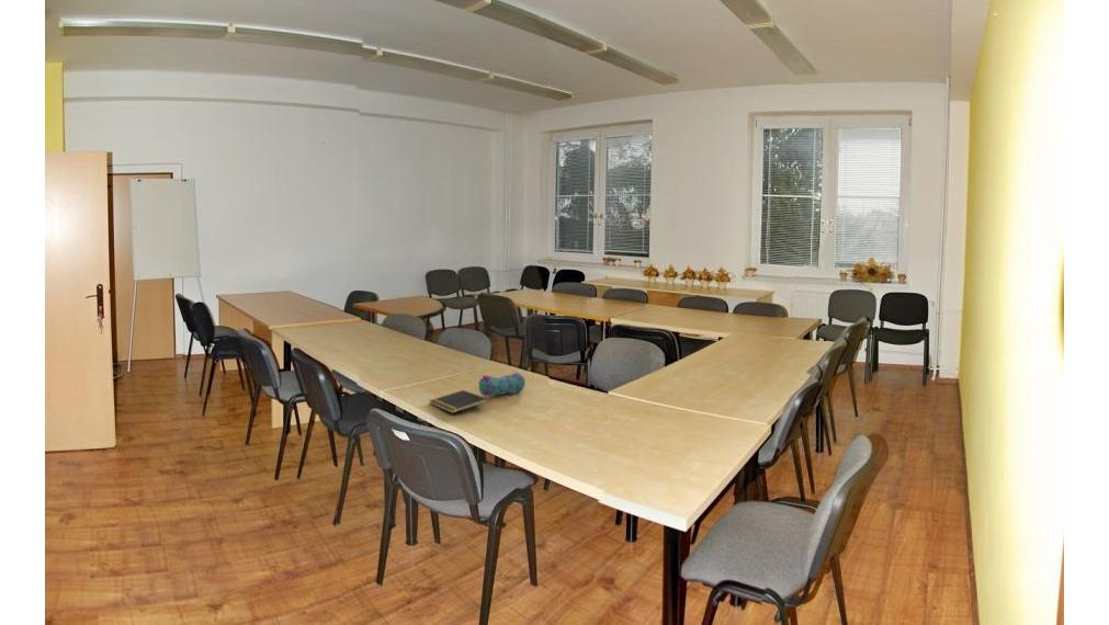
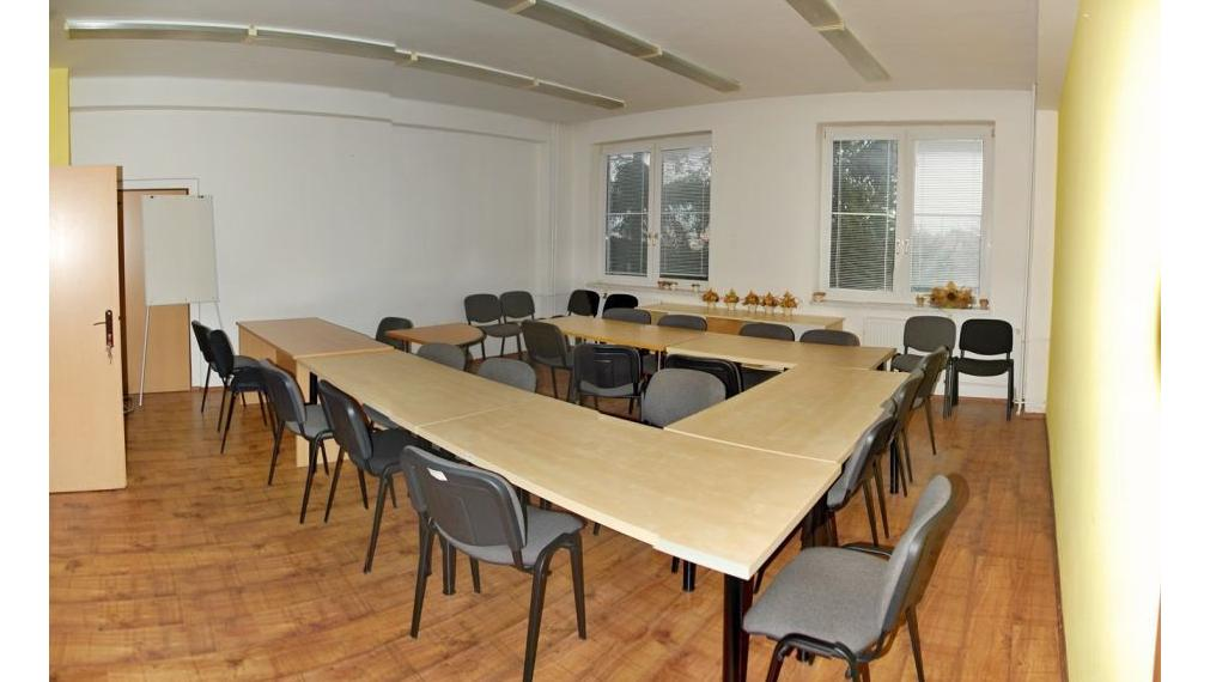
- notepad (457, 400)
- pencil case (501, 384)
